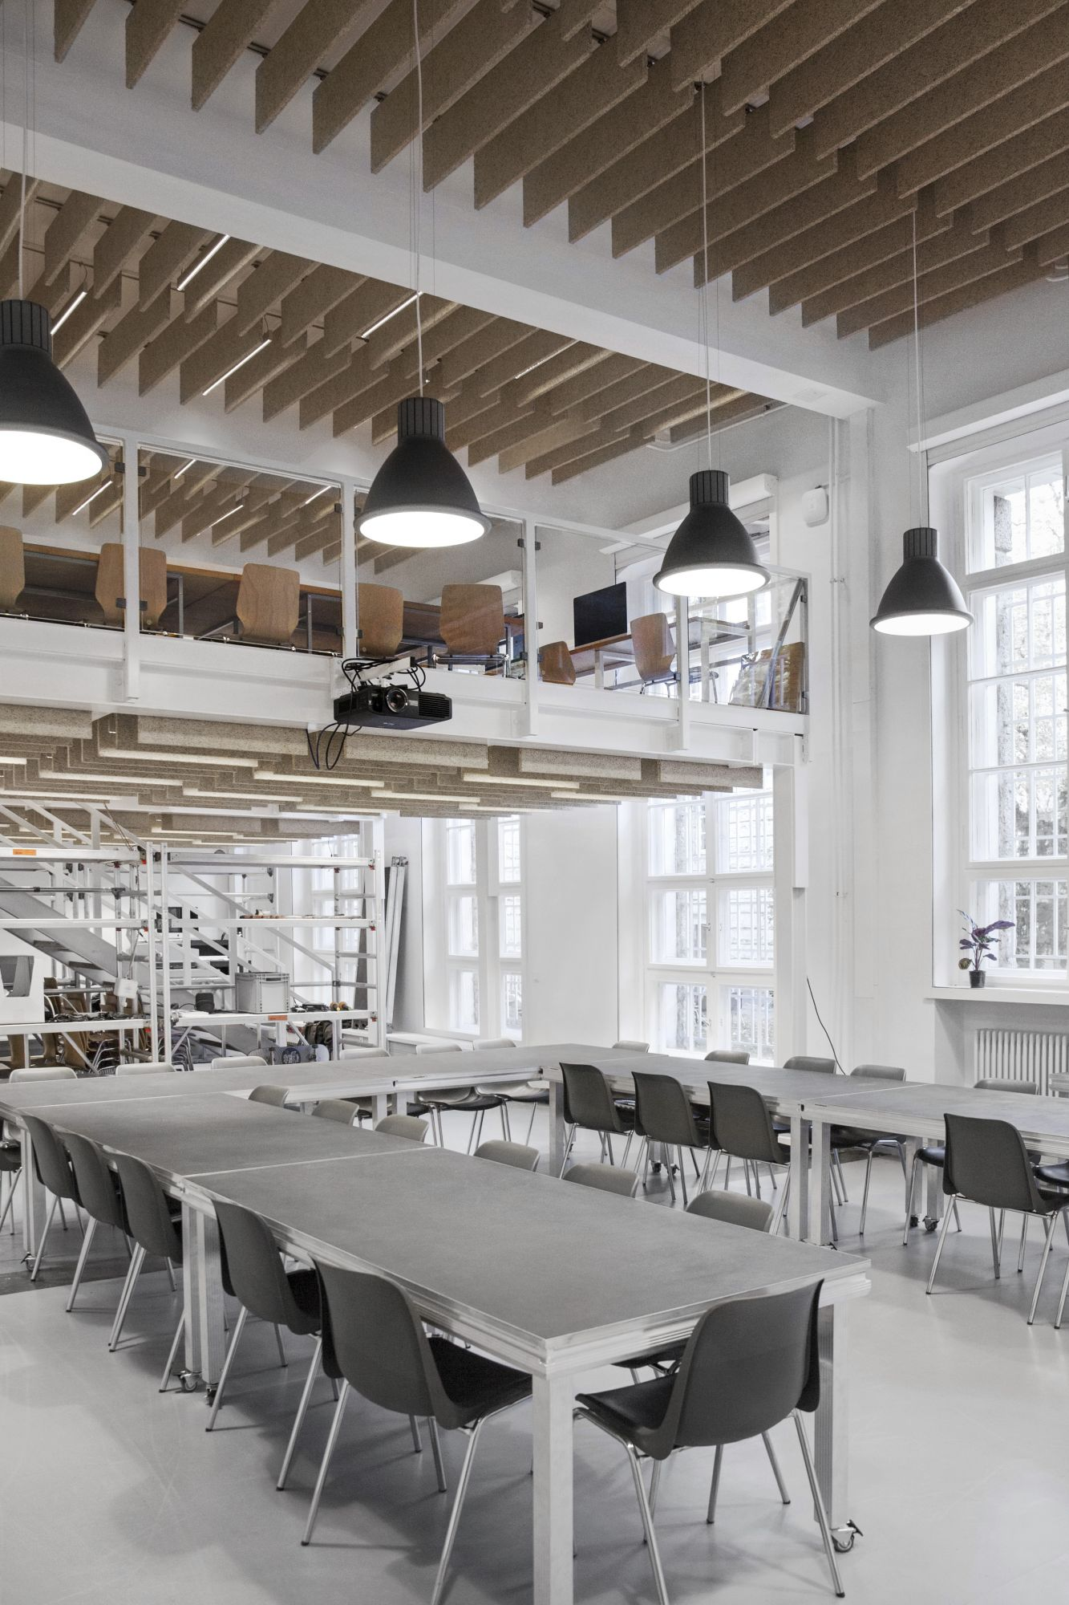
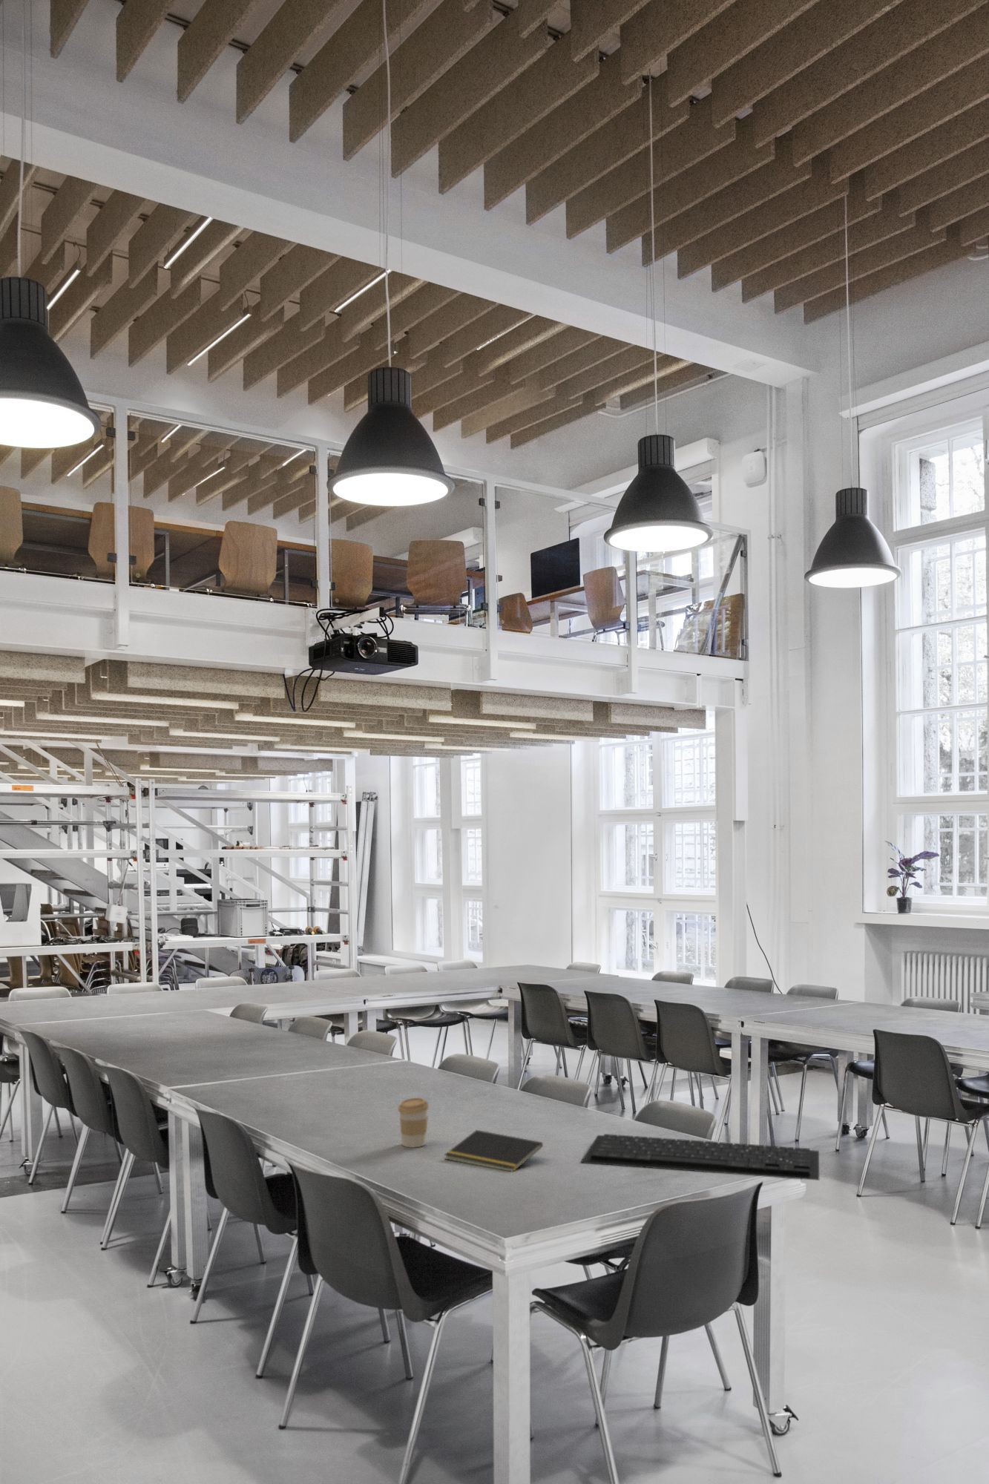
+ coffee cup (413, 1122)
+ notepad (493, 1150)
+ keyboard (701, 1155)
